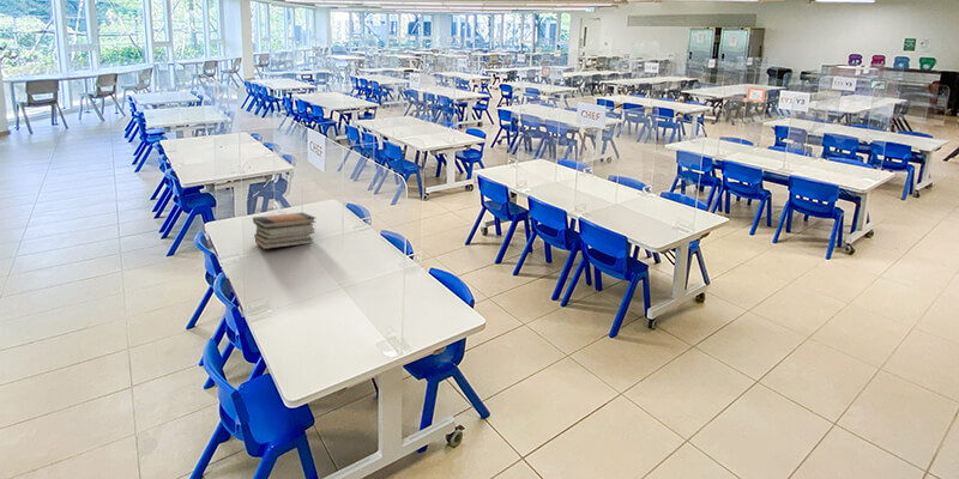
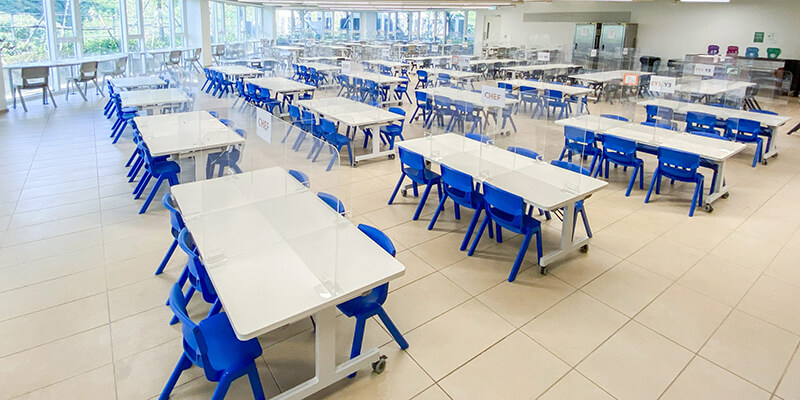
- book stack (284, 230)
